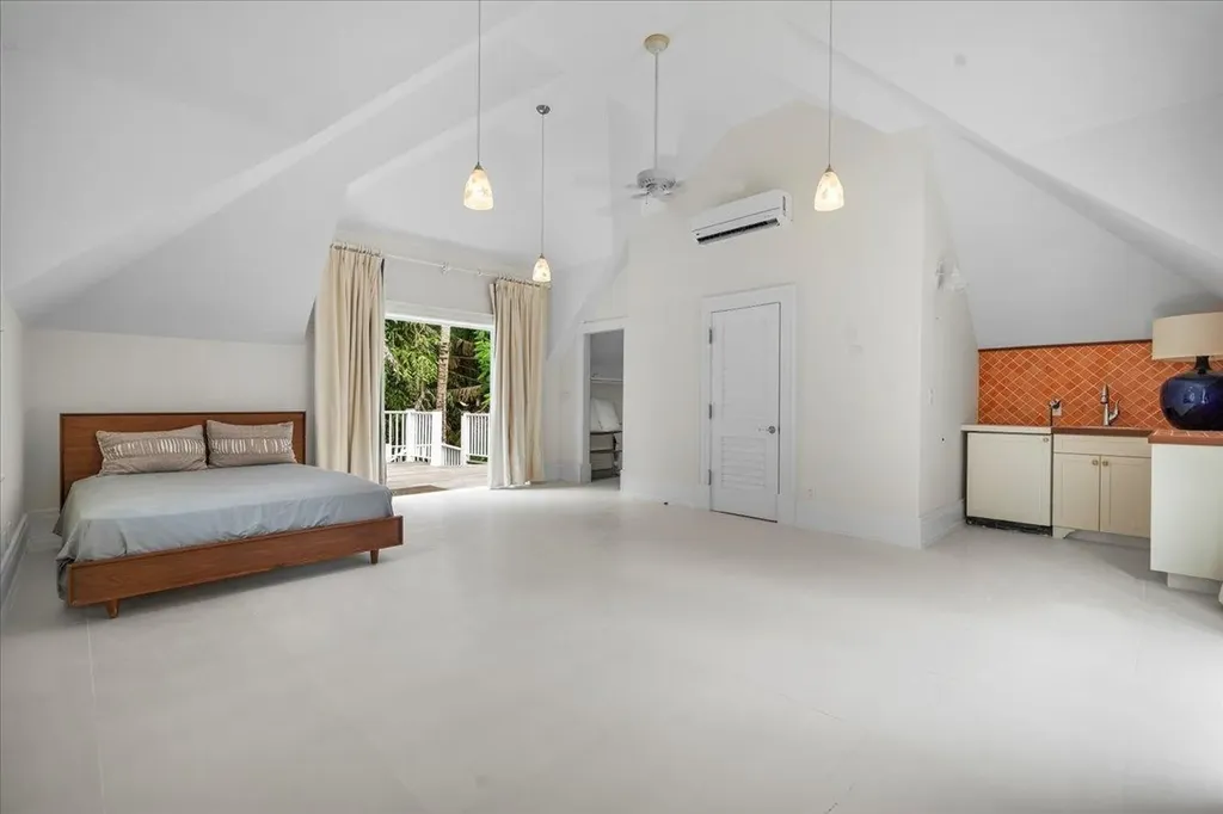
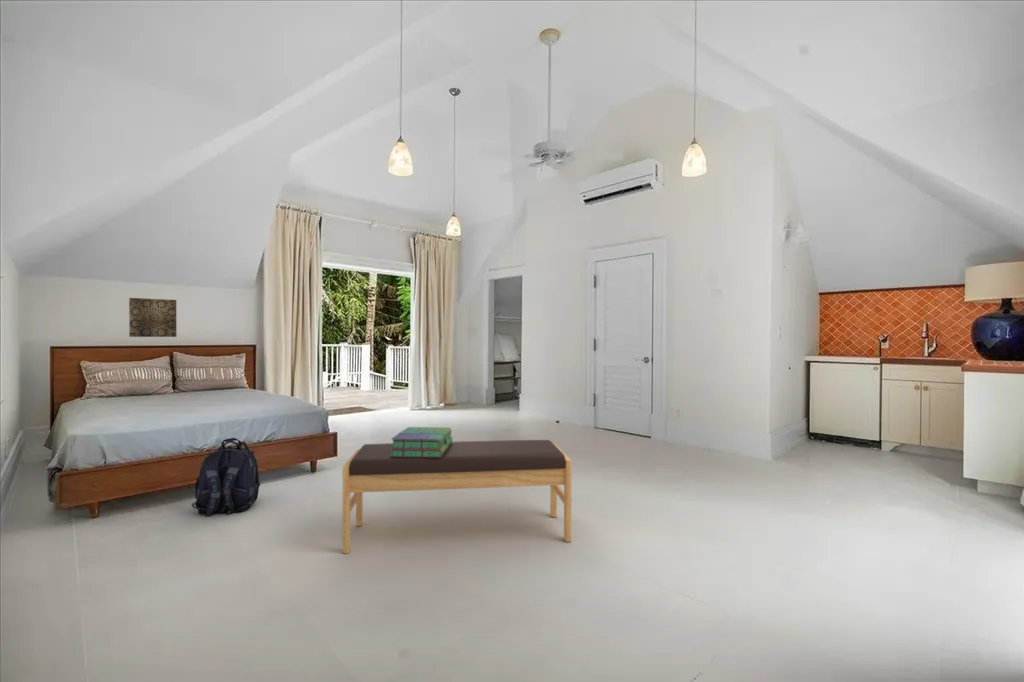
+ stack of books (422, 440)
+ backpack (228, 472)
+ wall art (153, 317)
+ bench (459, 488)
